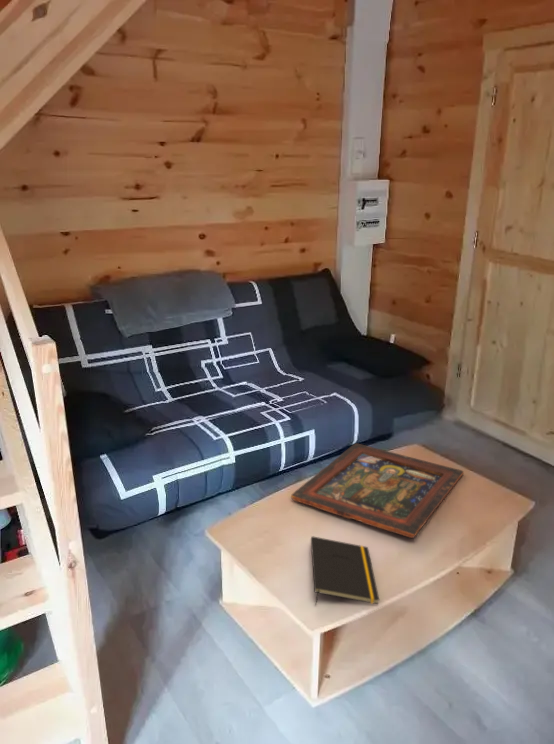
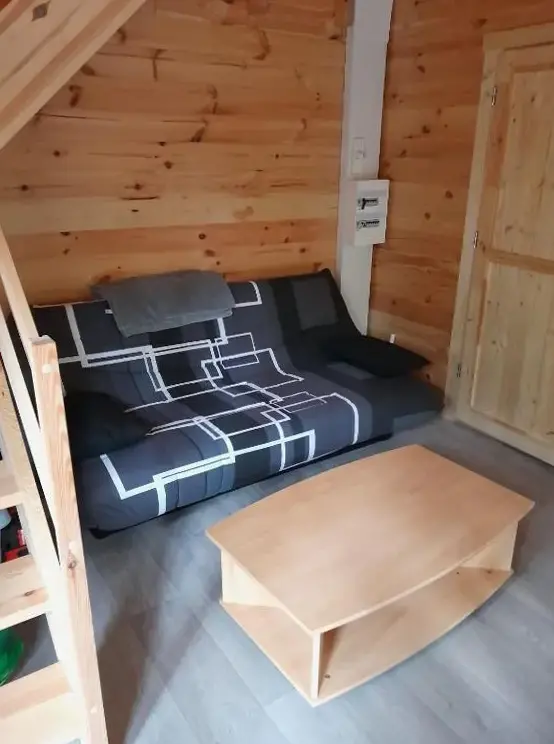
- notepad (342, 568)
- religious icon (380, 484)
